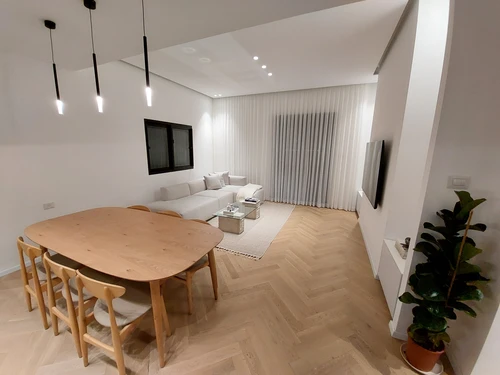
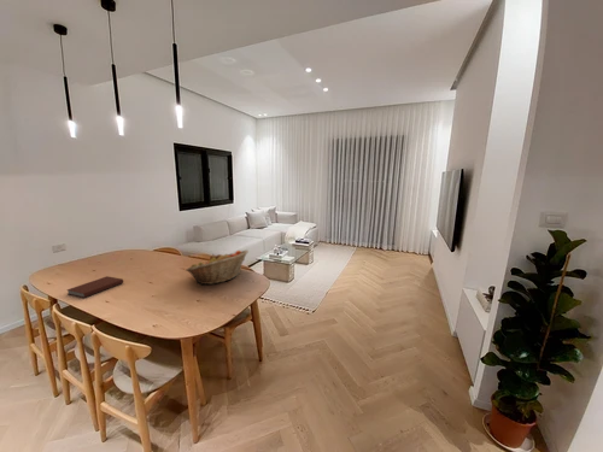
+ book (96, 286)
+ fruit basket (219, 264)
